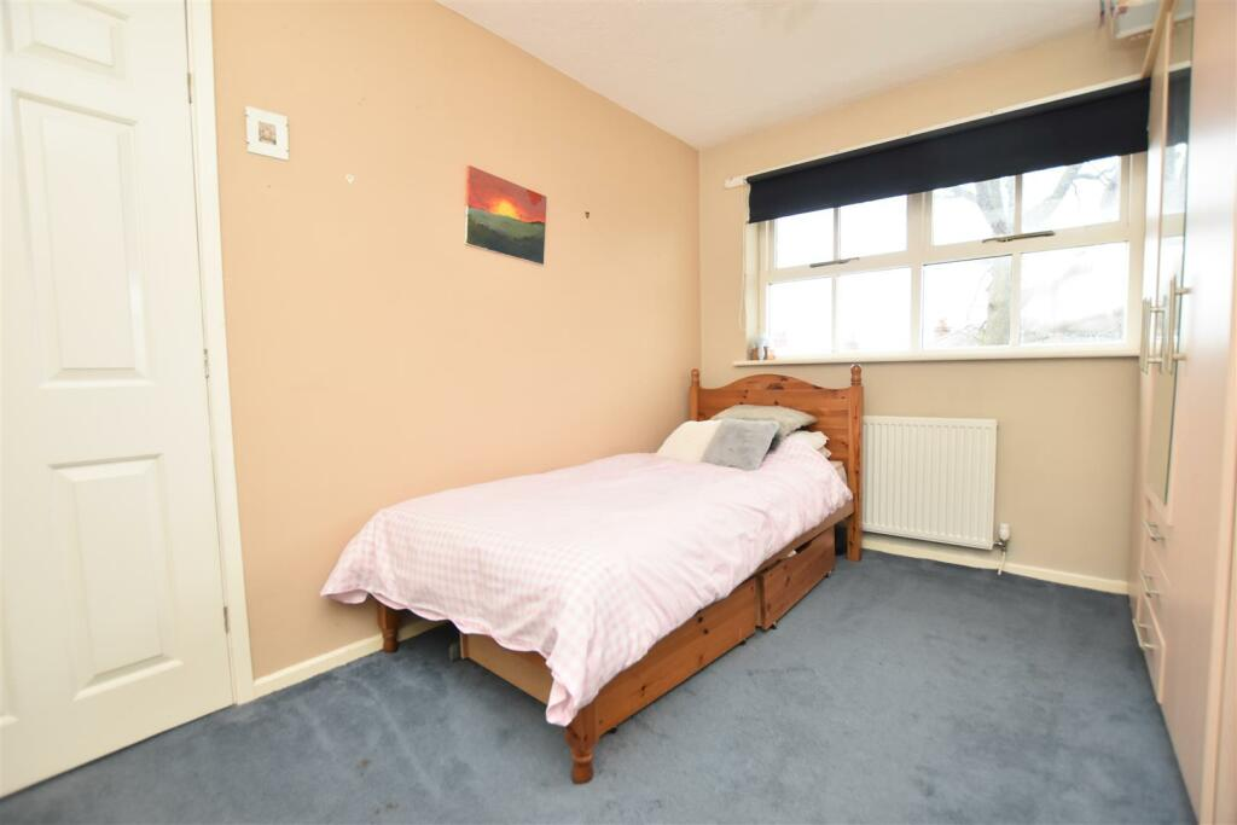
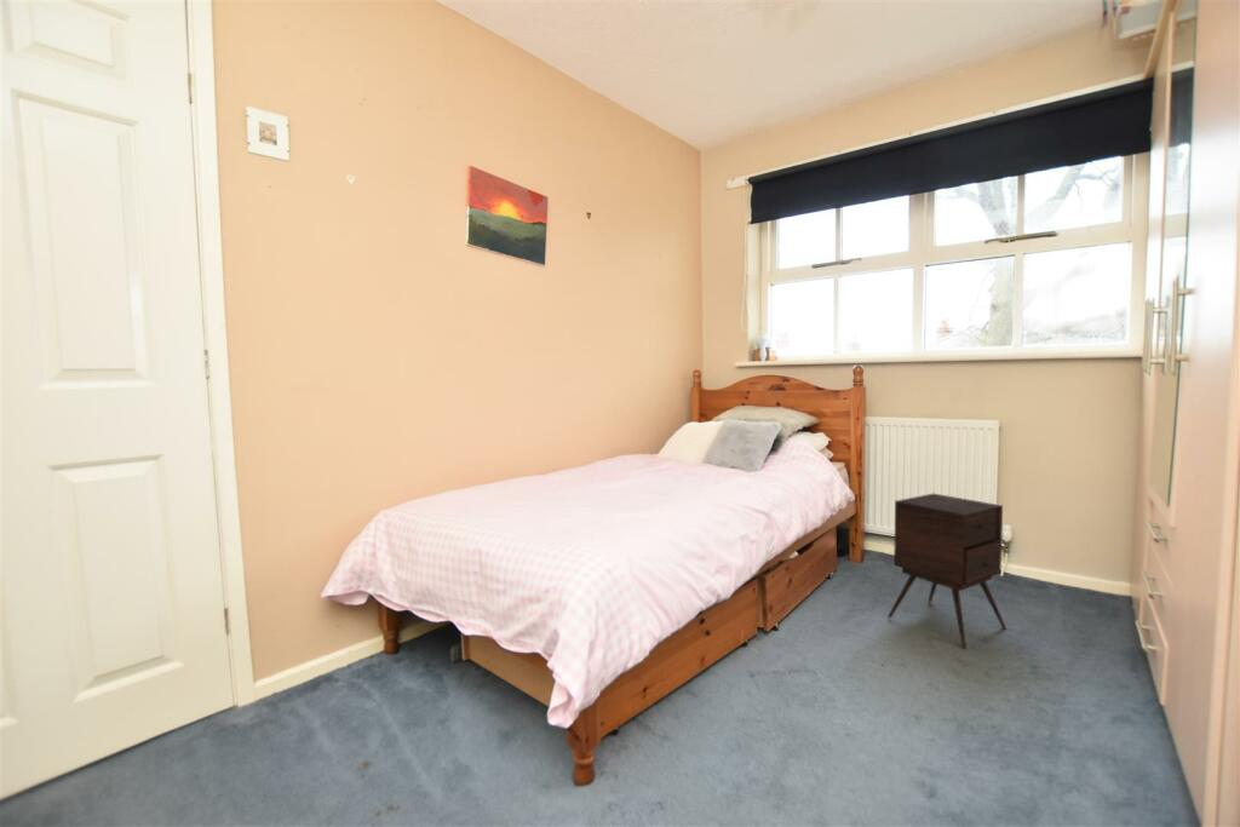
+ side table (947, 563)
